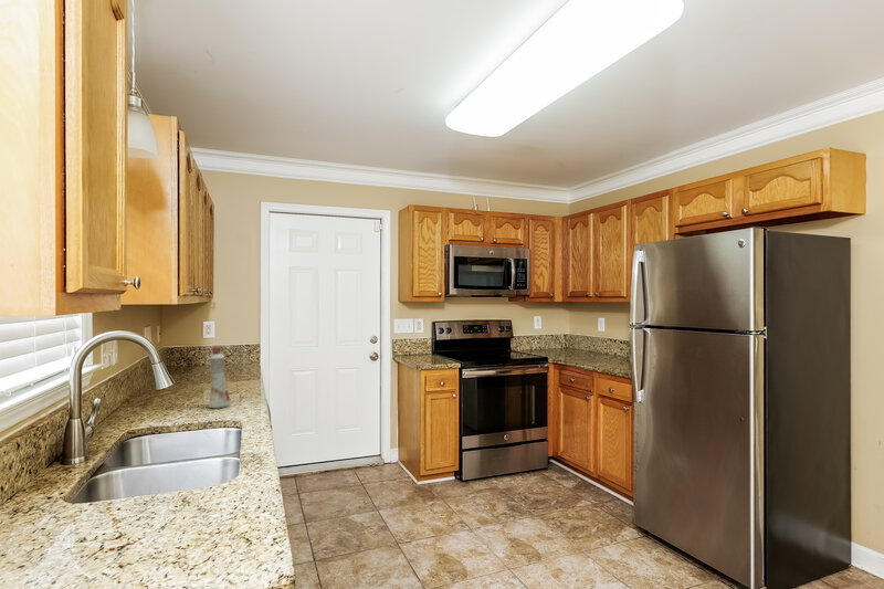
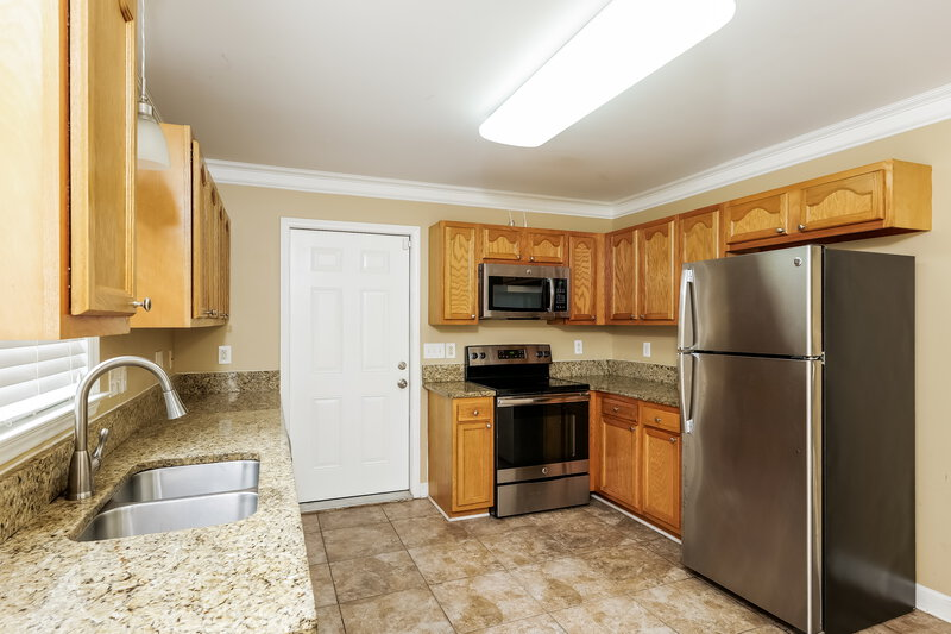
- bottle (219, 376)
